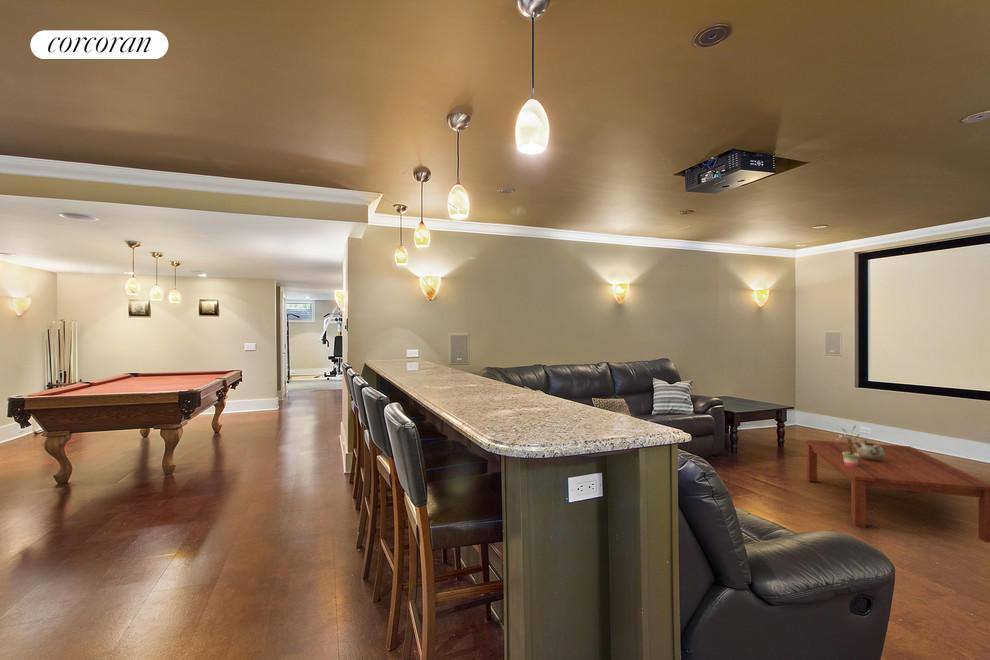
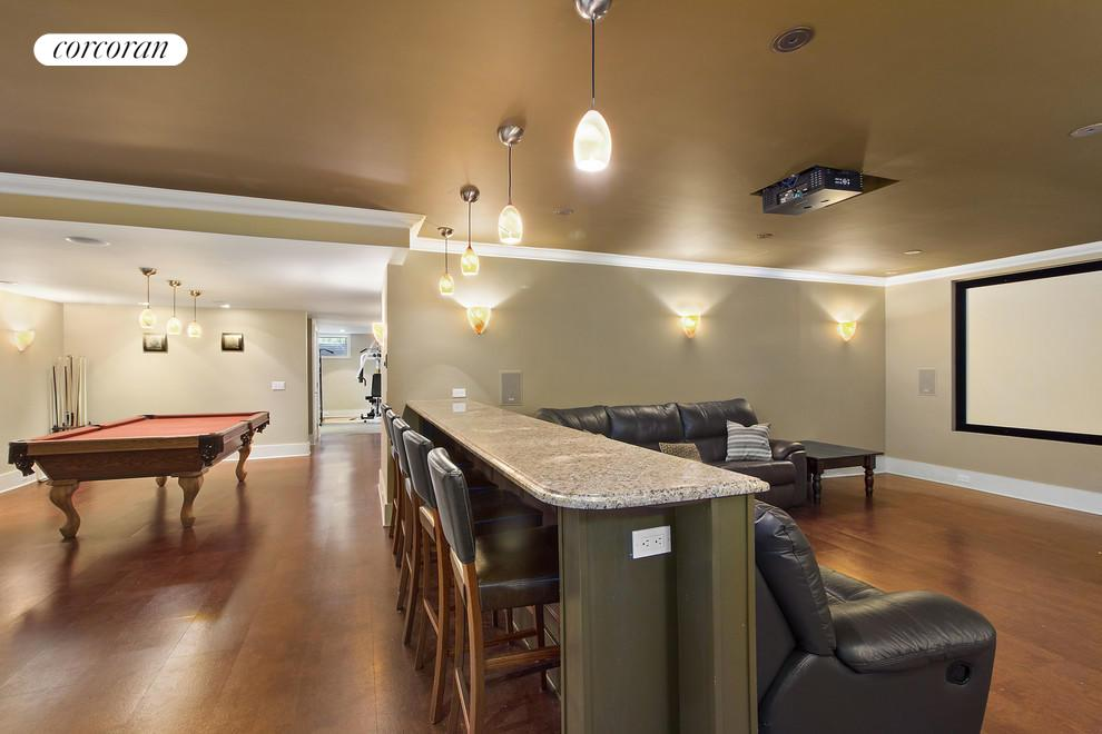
- decorative bowl (870, 449)
- potted plant (850, 445)
- coffee table (885, 482)
